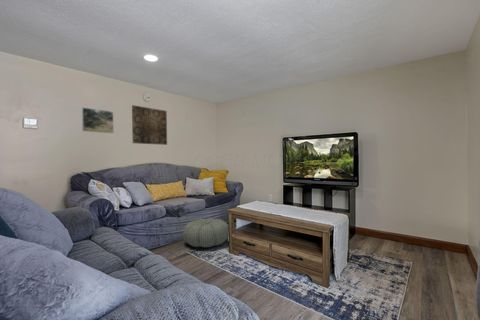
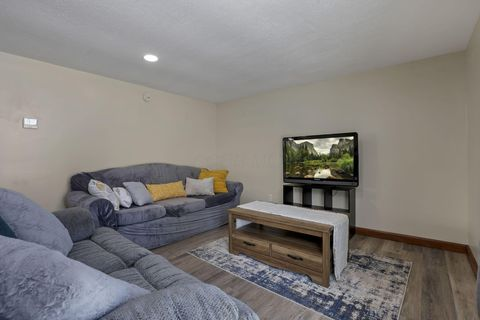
- pouf (206, 231)
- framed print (98, 121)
- wall art (150, 126)
